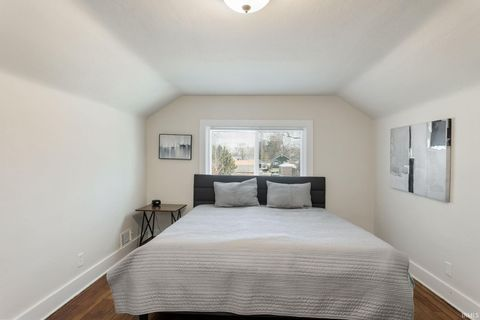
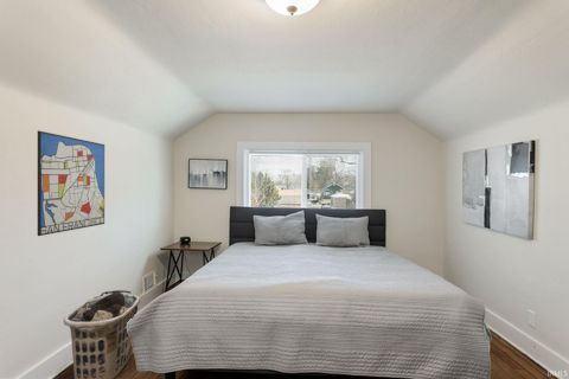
+ wall art (75, 184)
+ clothes hamper (104, 330)
